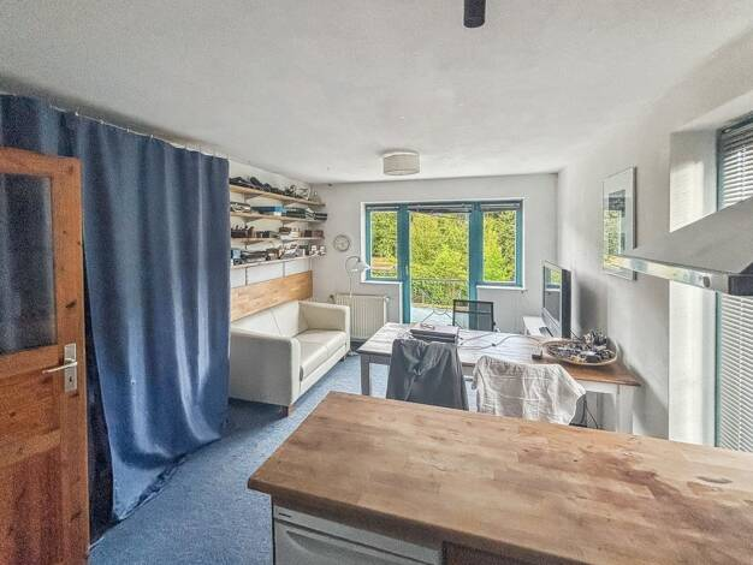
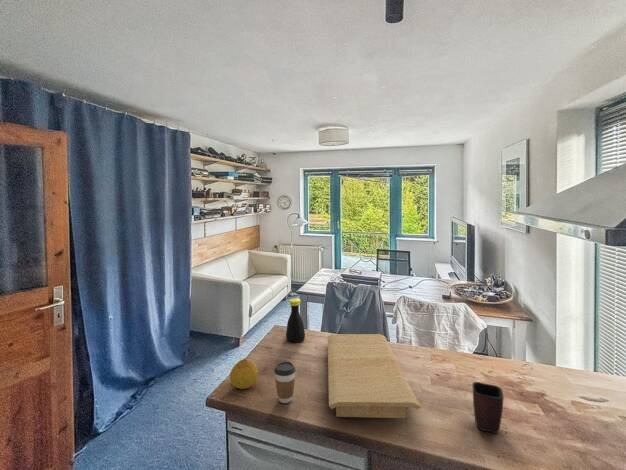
+ cutting board (363, 368)
+ mug (484, 405)
+ fruit (244, 373)
+ coffee cup (285, 382)
+ bottle (295, 319)
